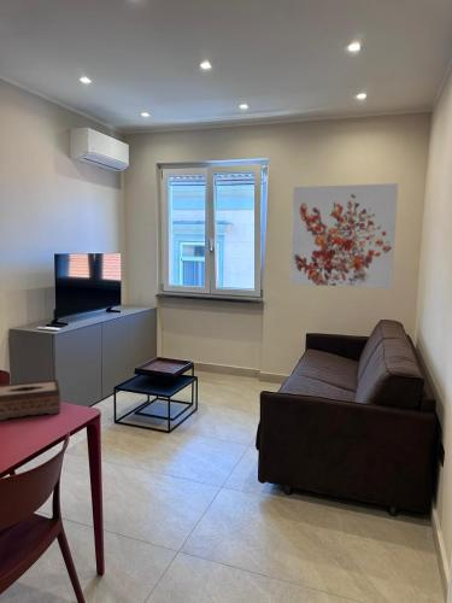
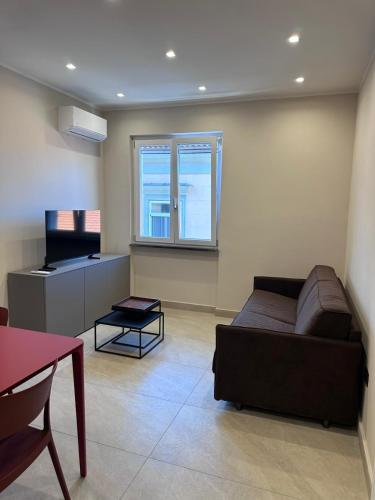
- wall art (341, 236)
- tissue box (28, 398)
